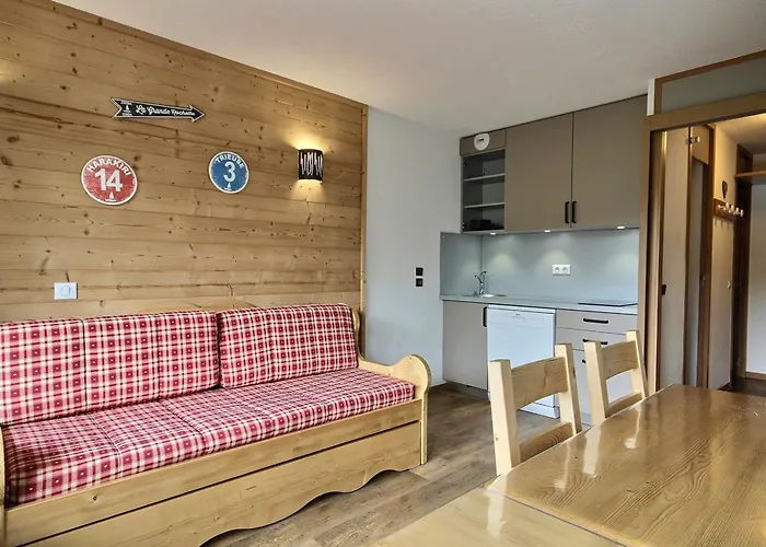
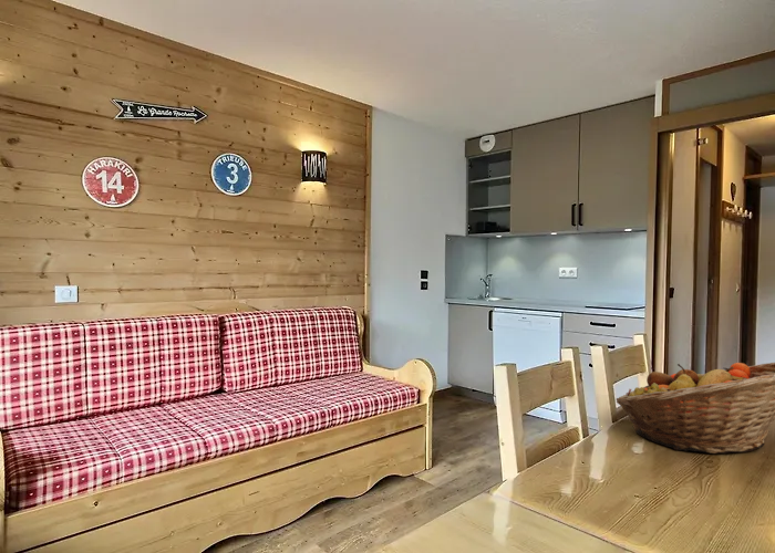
+ fruit basket (706, 396)
